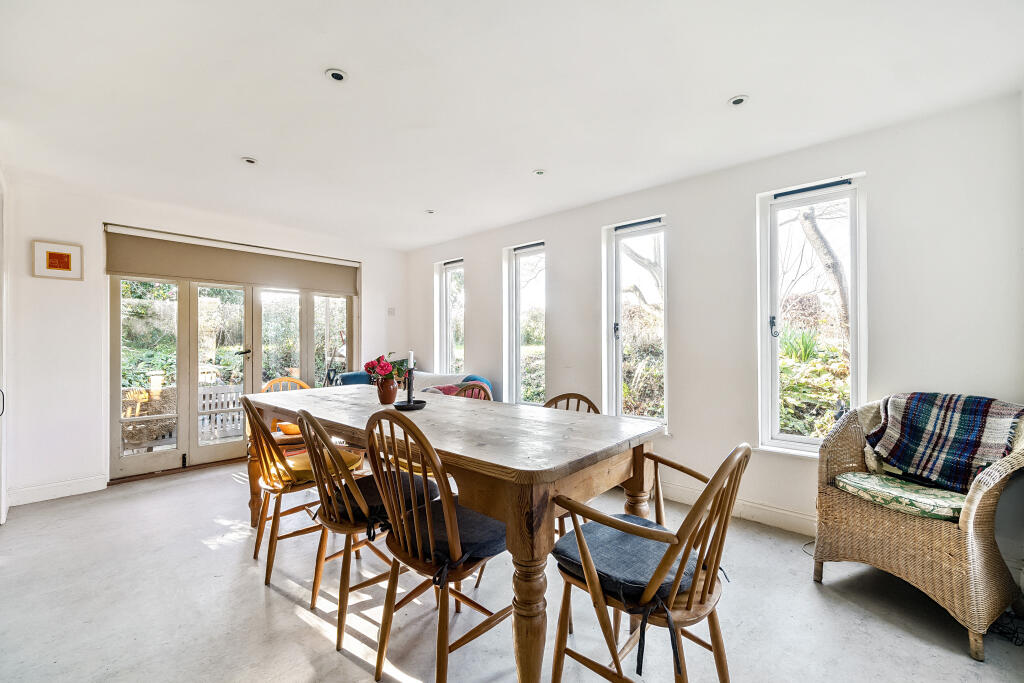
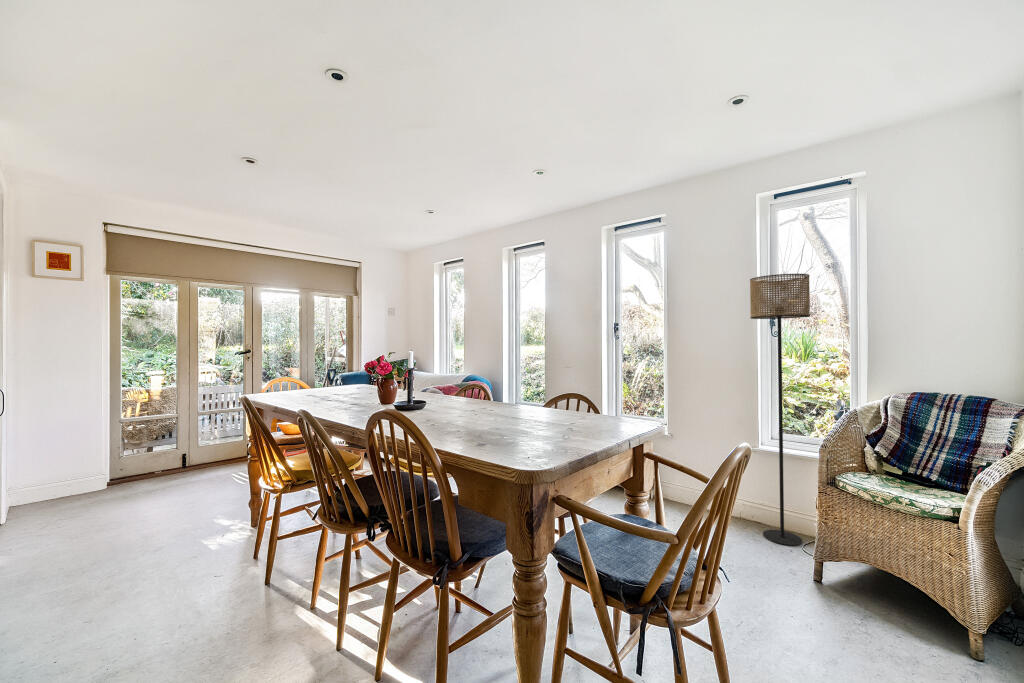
+ floor lamp (780, 407)
